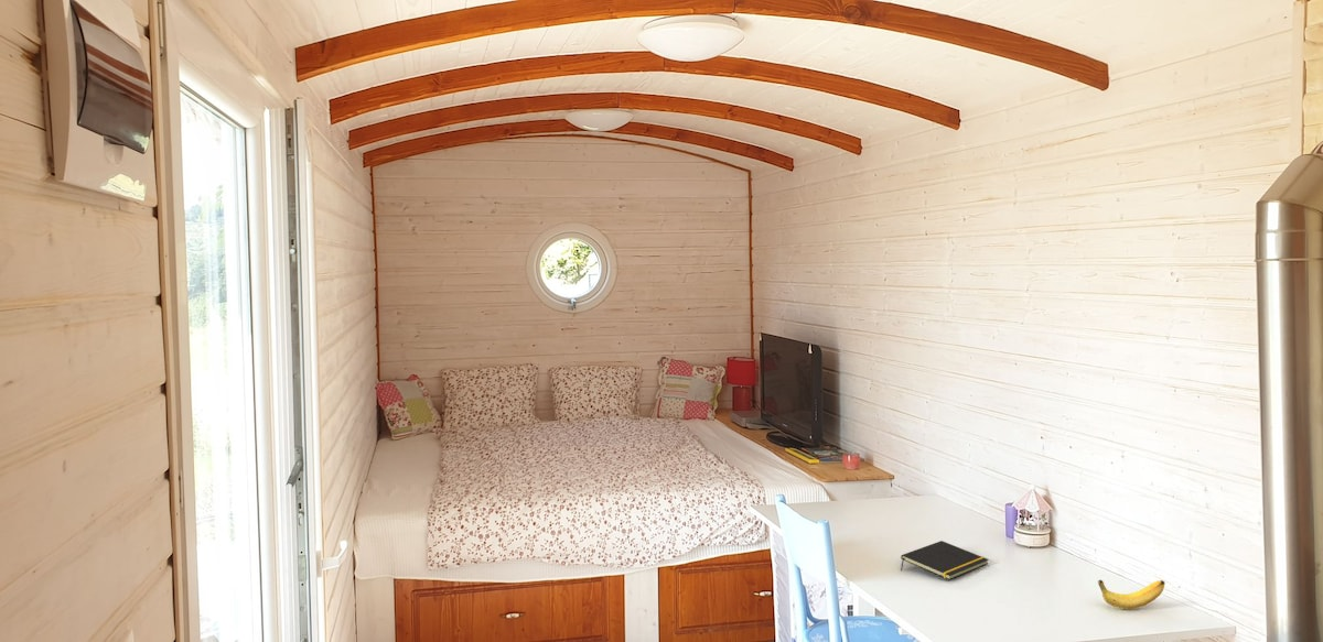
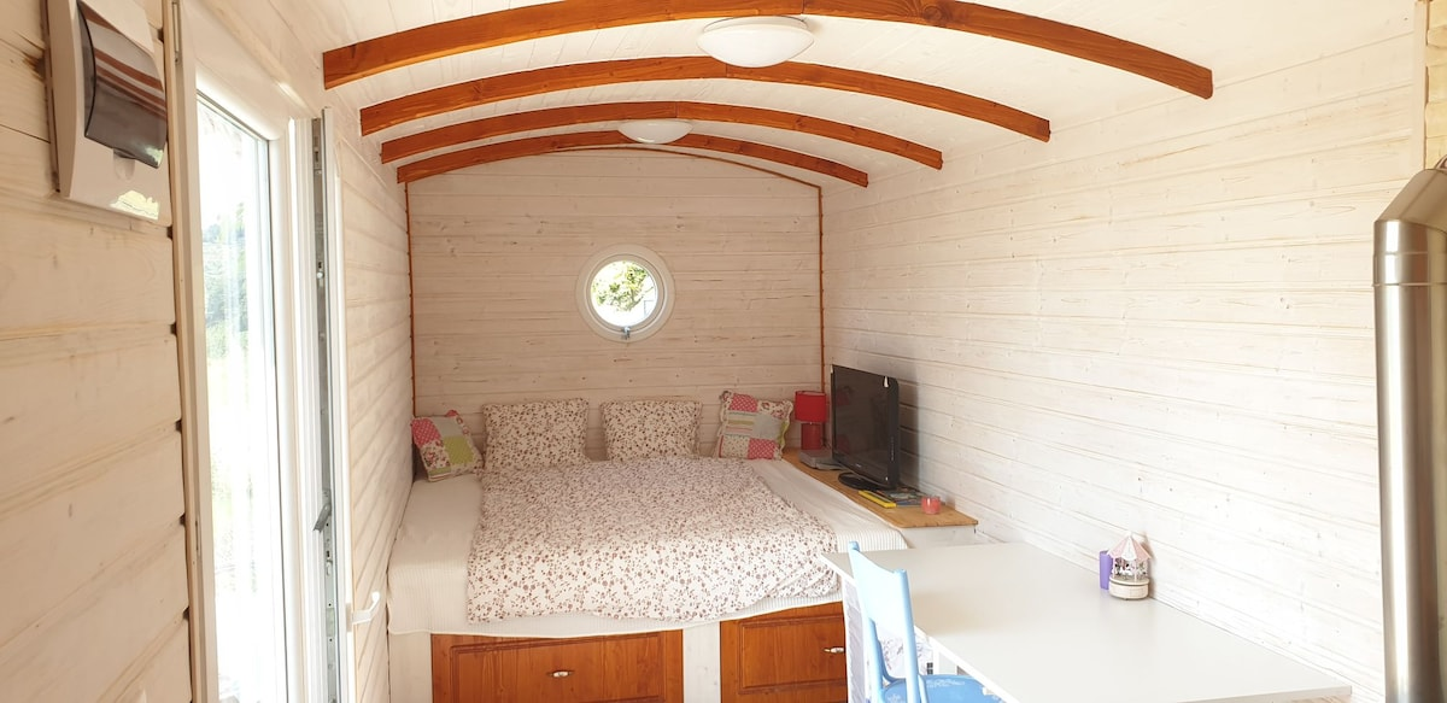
- notepad (945, 558)
- banana (1131, 594)
